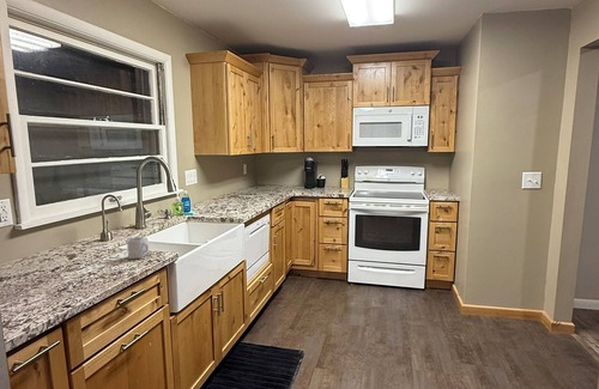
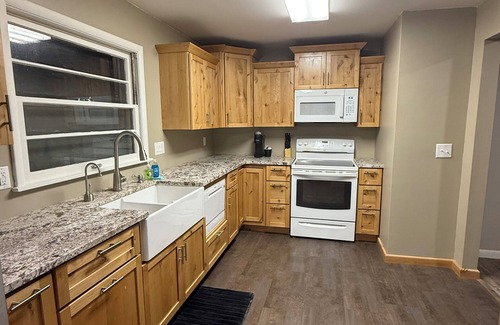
- cup (138, 248)
